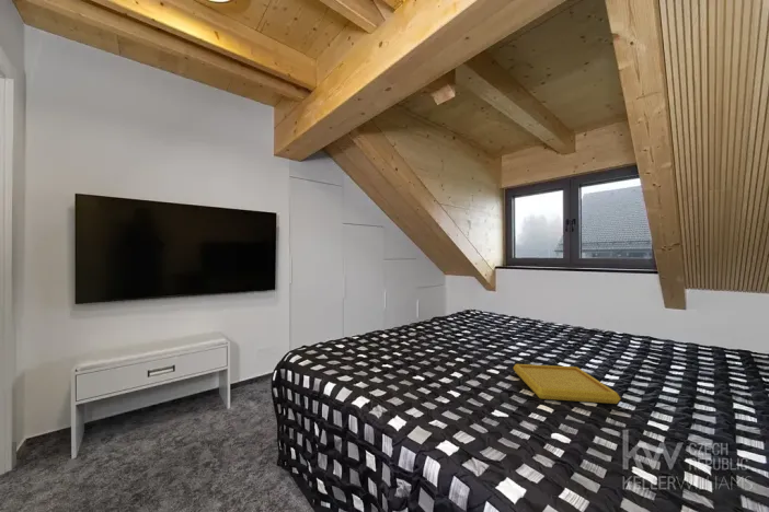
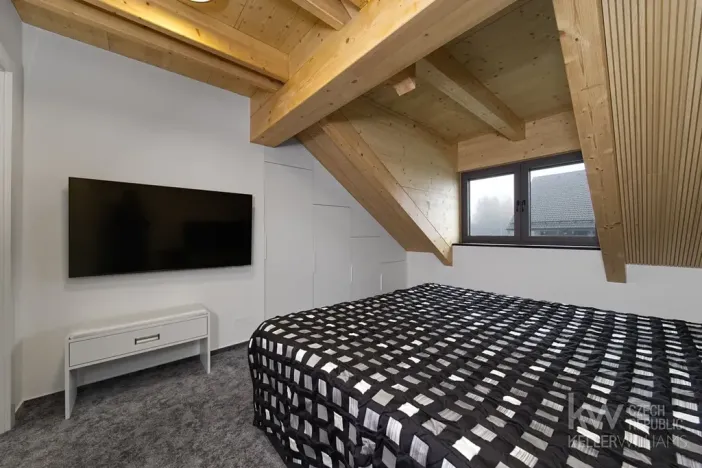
- serving tray (560, 381)
